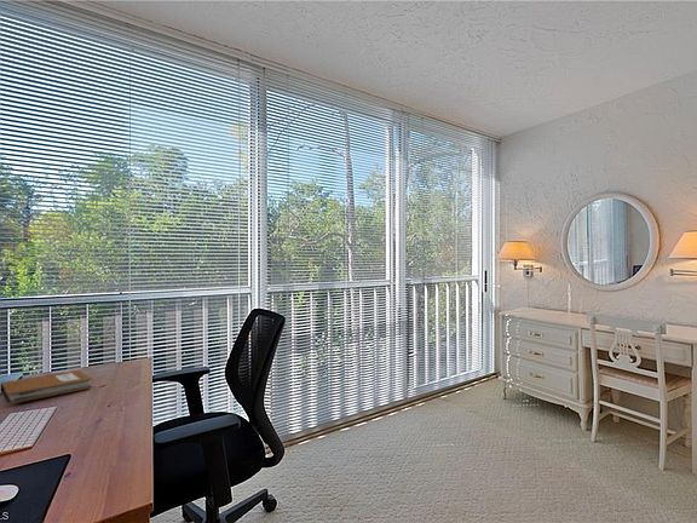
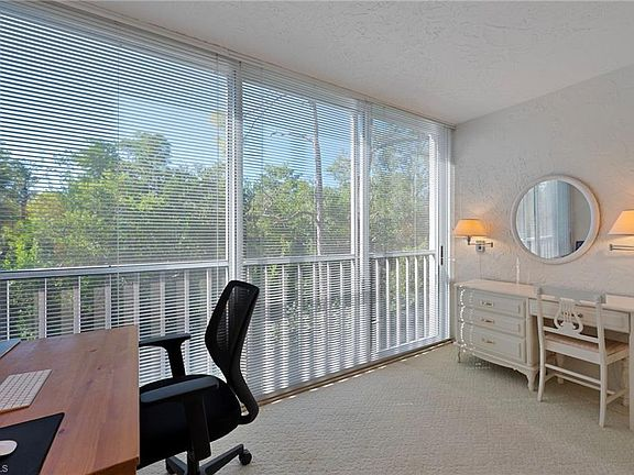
- notebook (48, 384)
